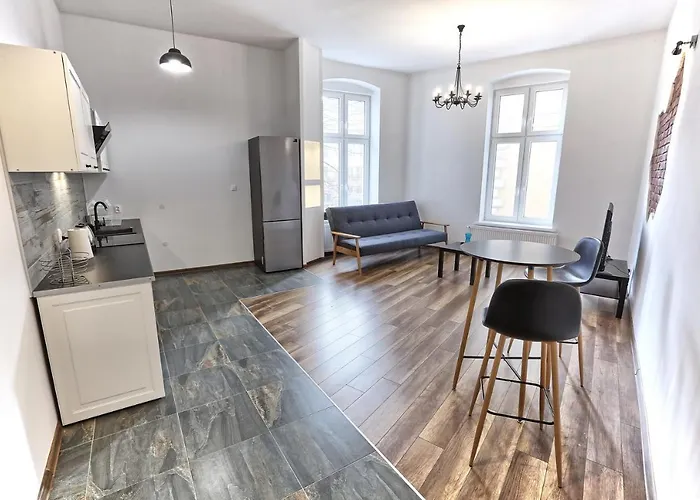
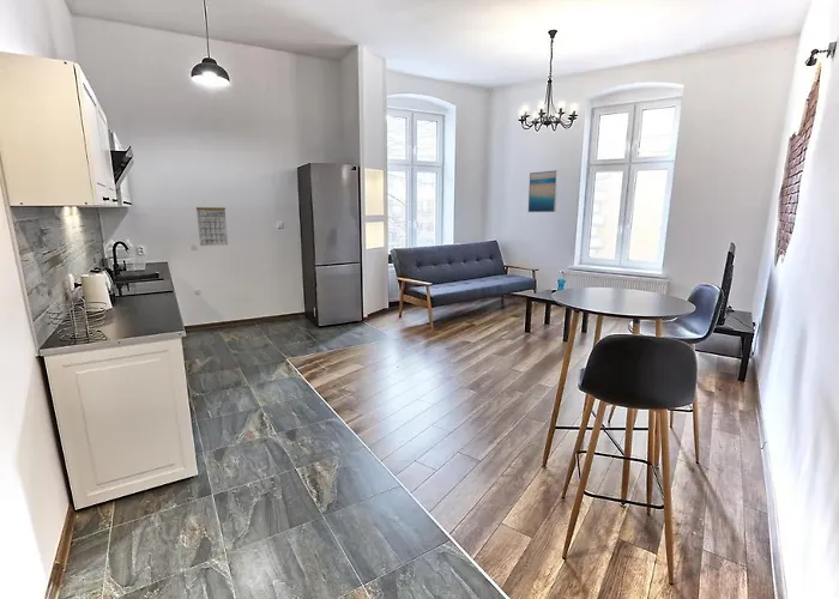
+ wall art (542, 192)
+ calendar (212, 222)
